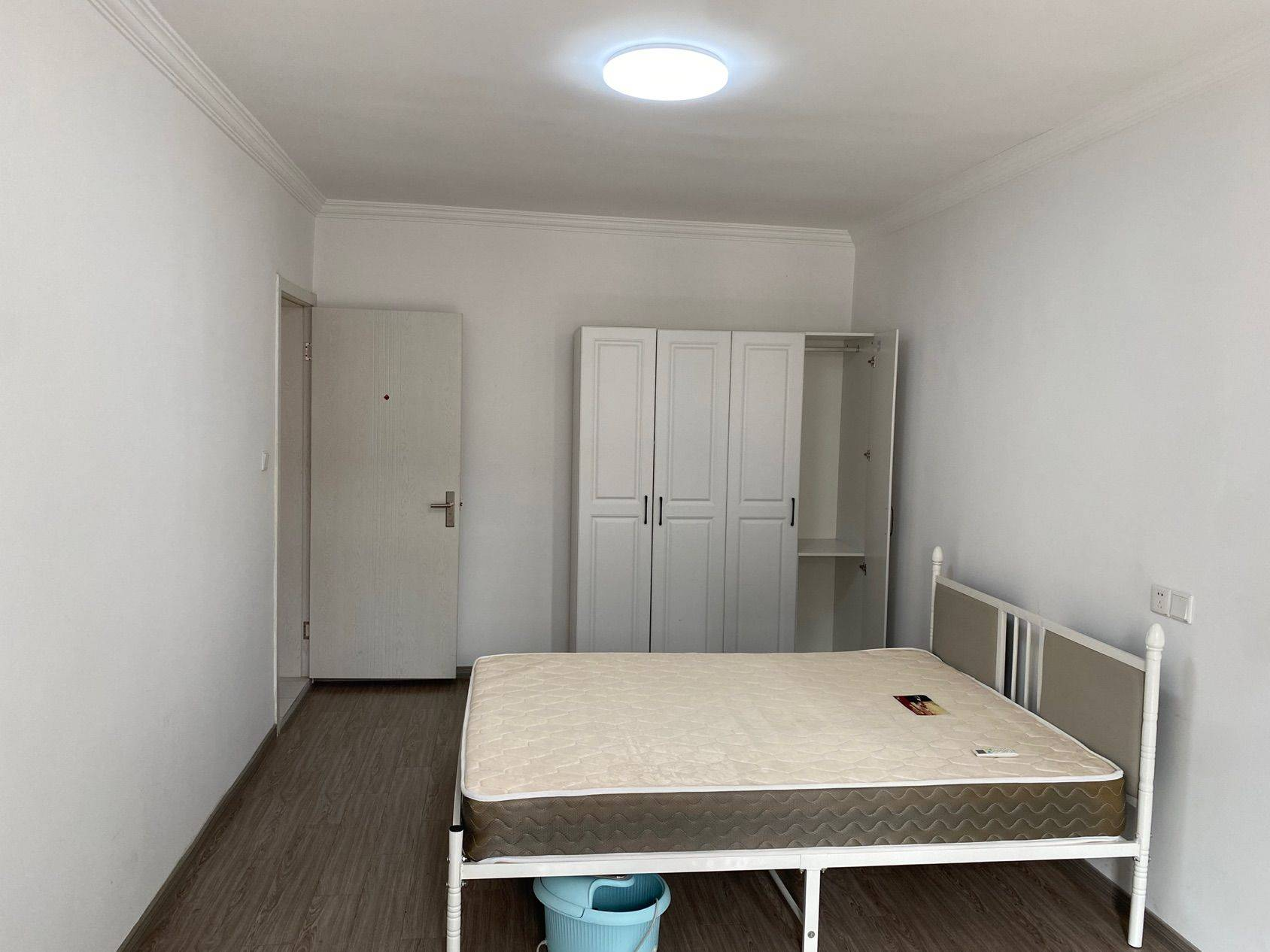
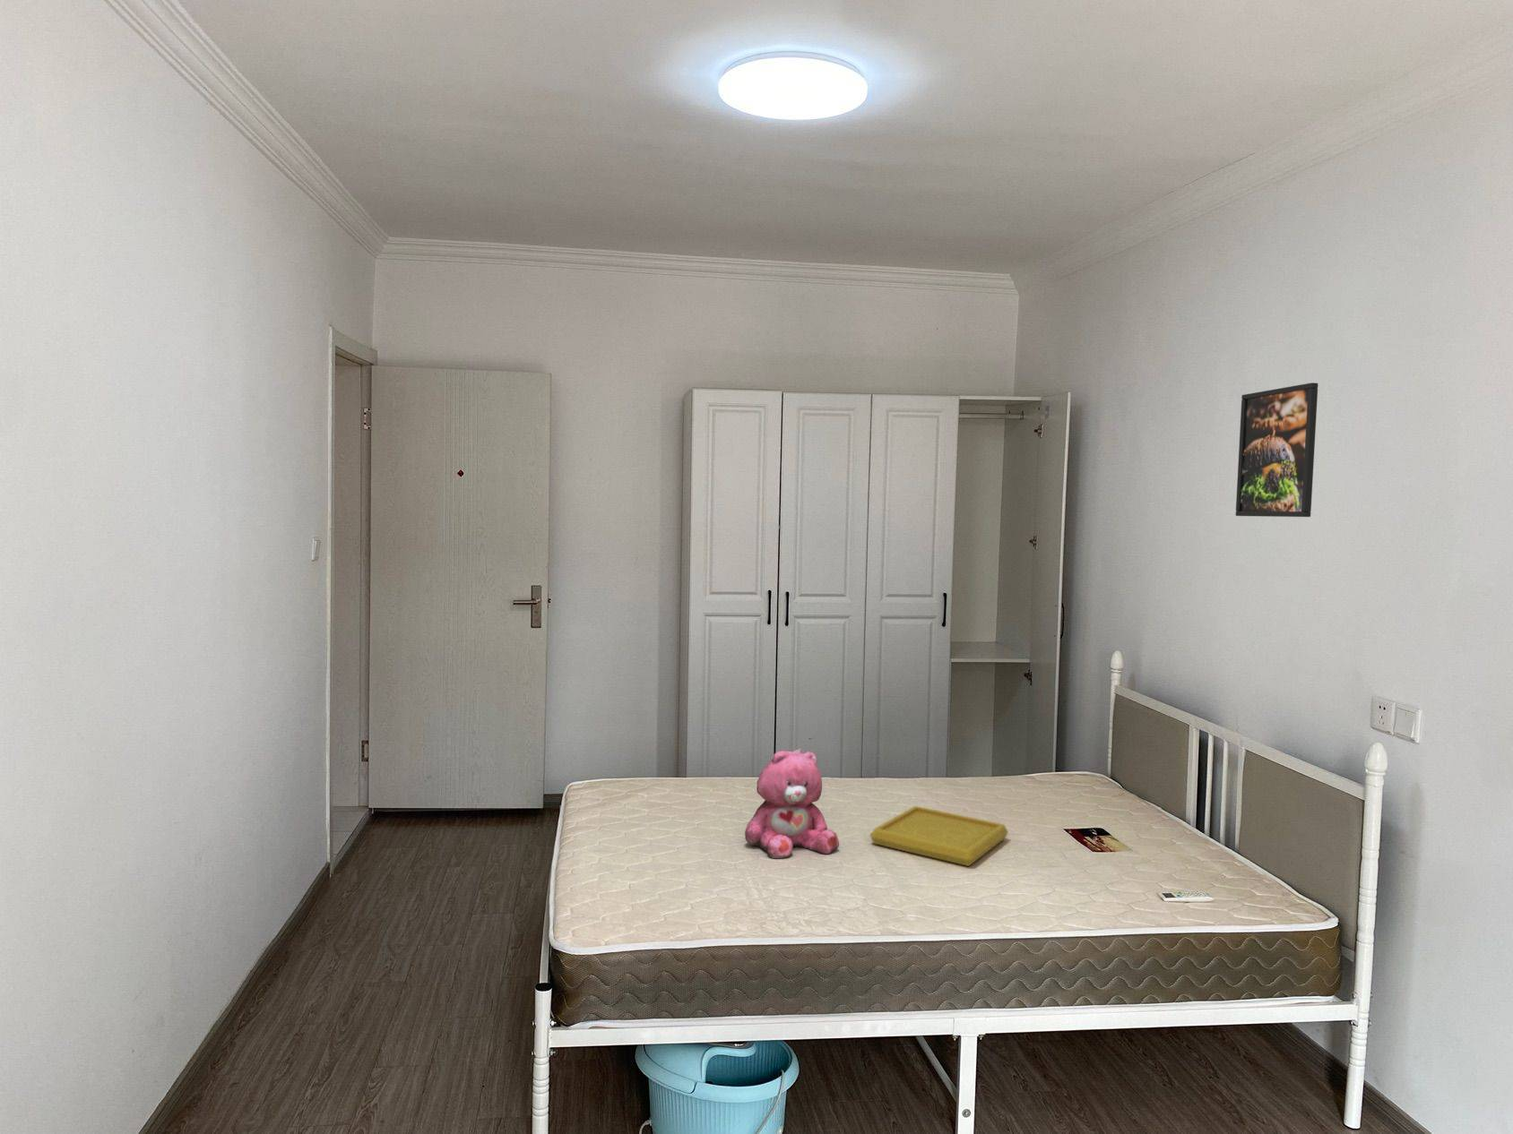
+ serving tray (939, 834)
+ teddy bear (792, 798)
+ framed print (1275, 453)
